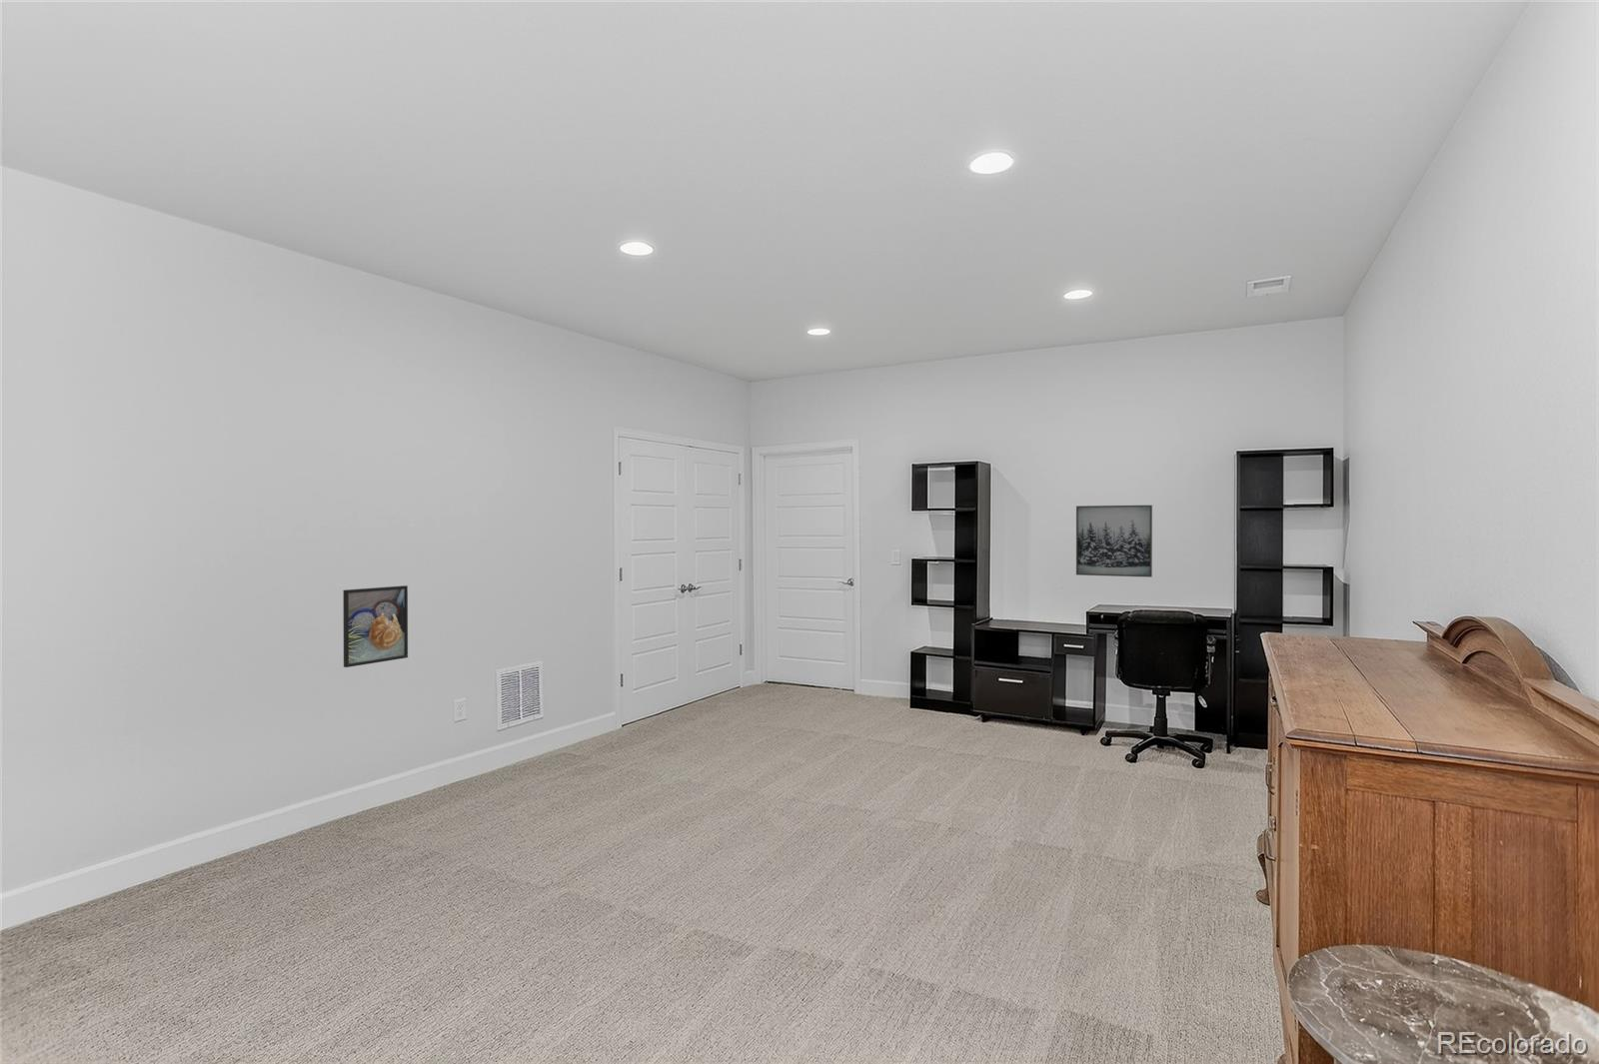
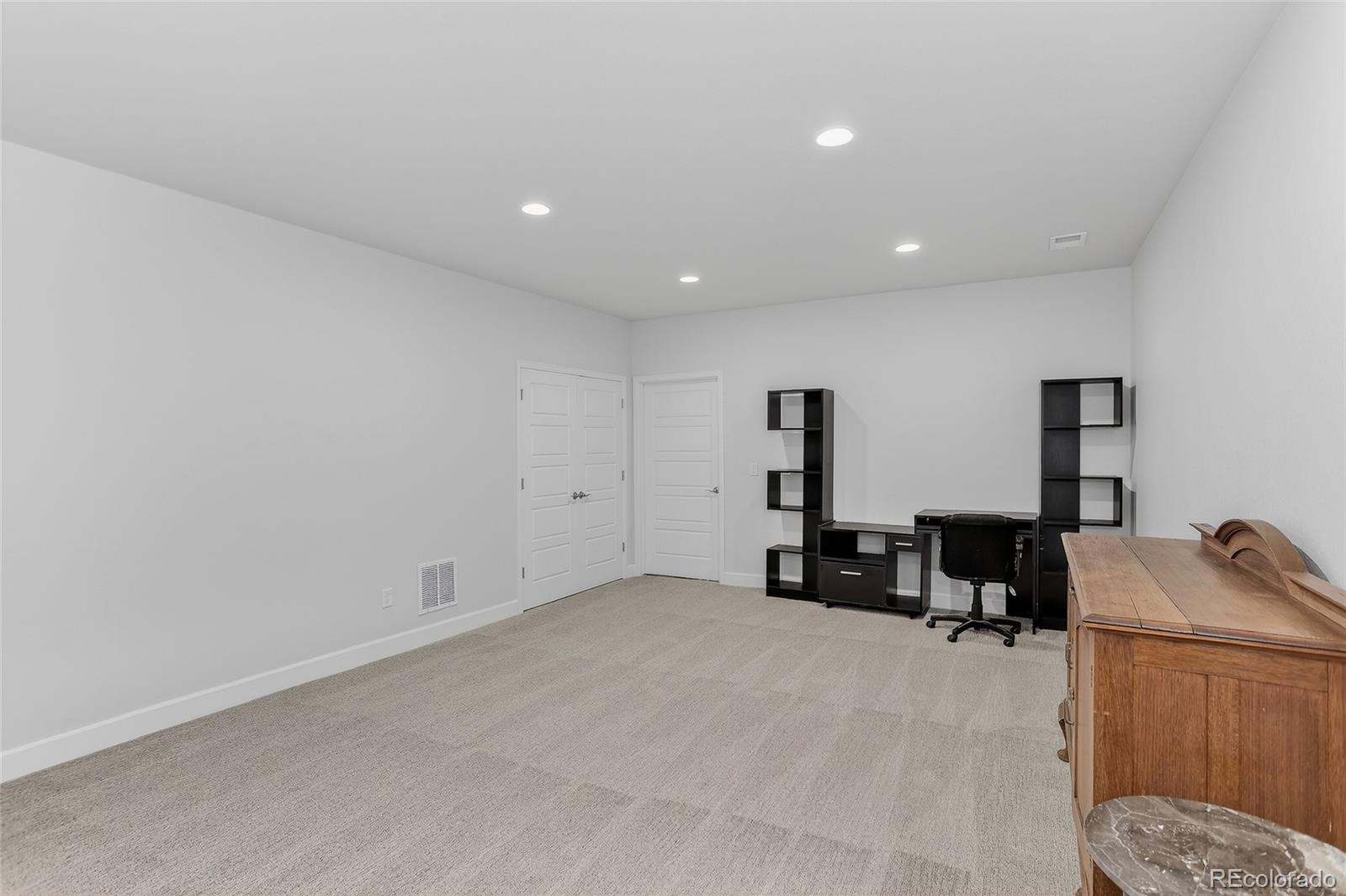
- wall art (1113, 540)
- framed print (375, 625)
